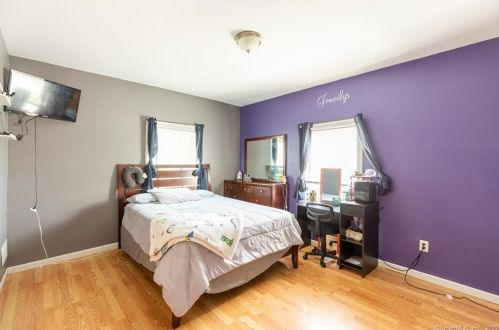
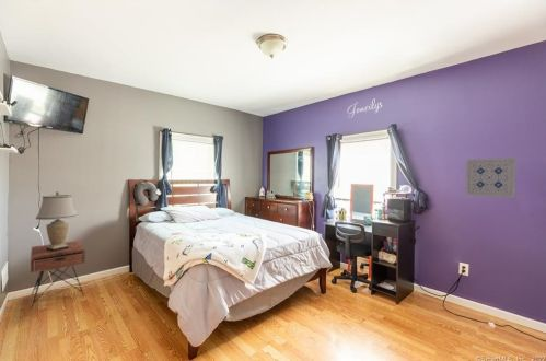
+ wall art (489, 177)
+ table lamp (57, 220)
+ nightstand (58, 270)
